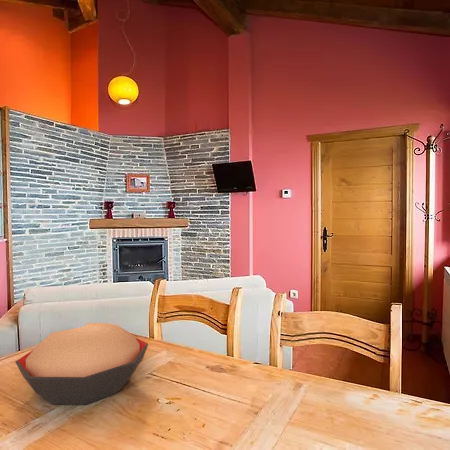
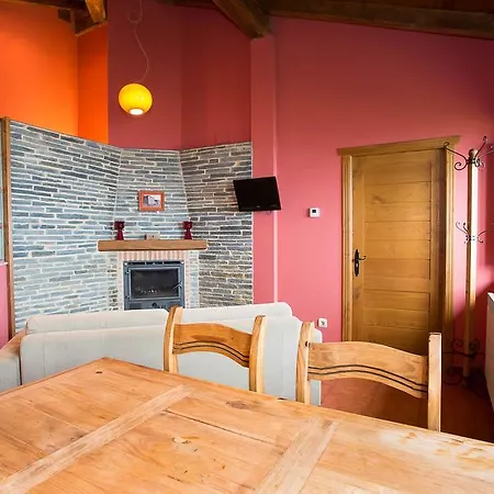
- decorative bowl (85, 355)
